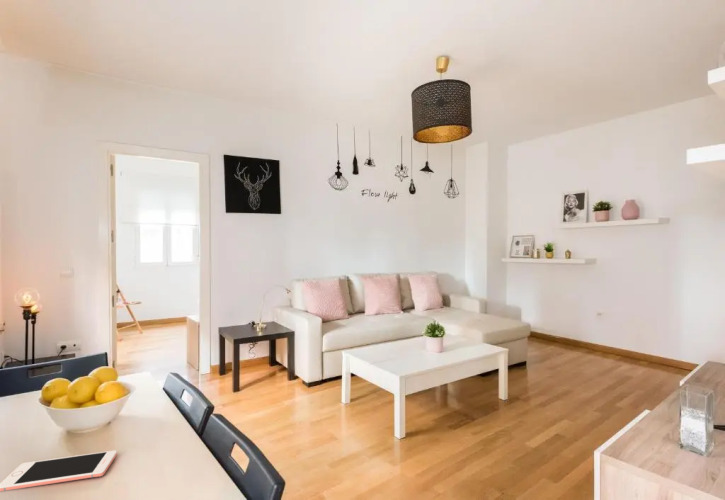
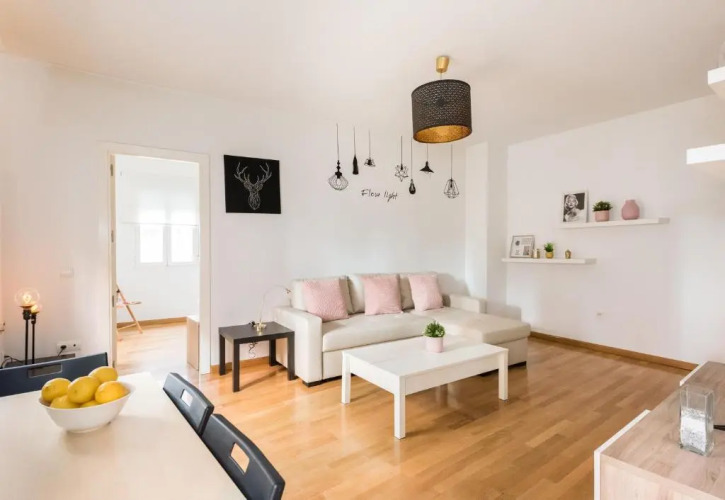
- cell phone (61, 469)
